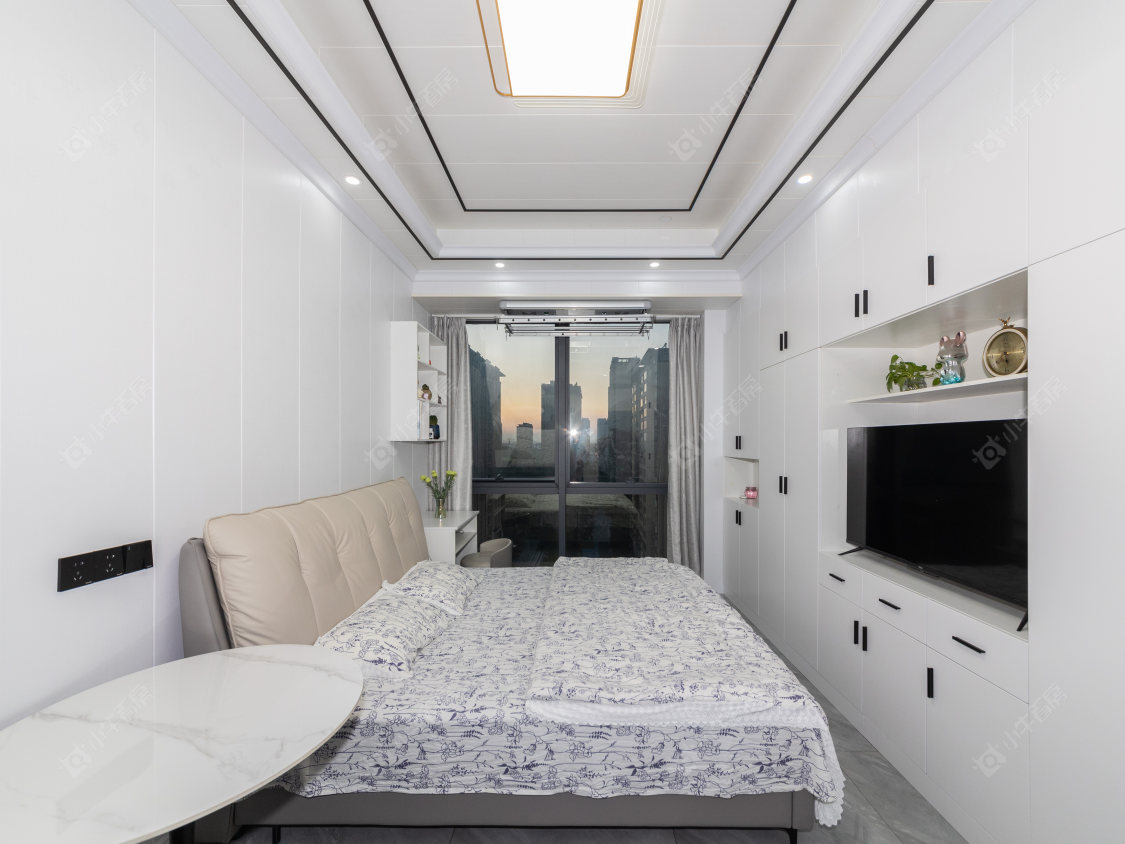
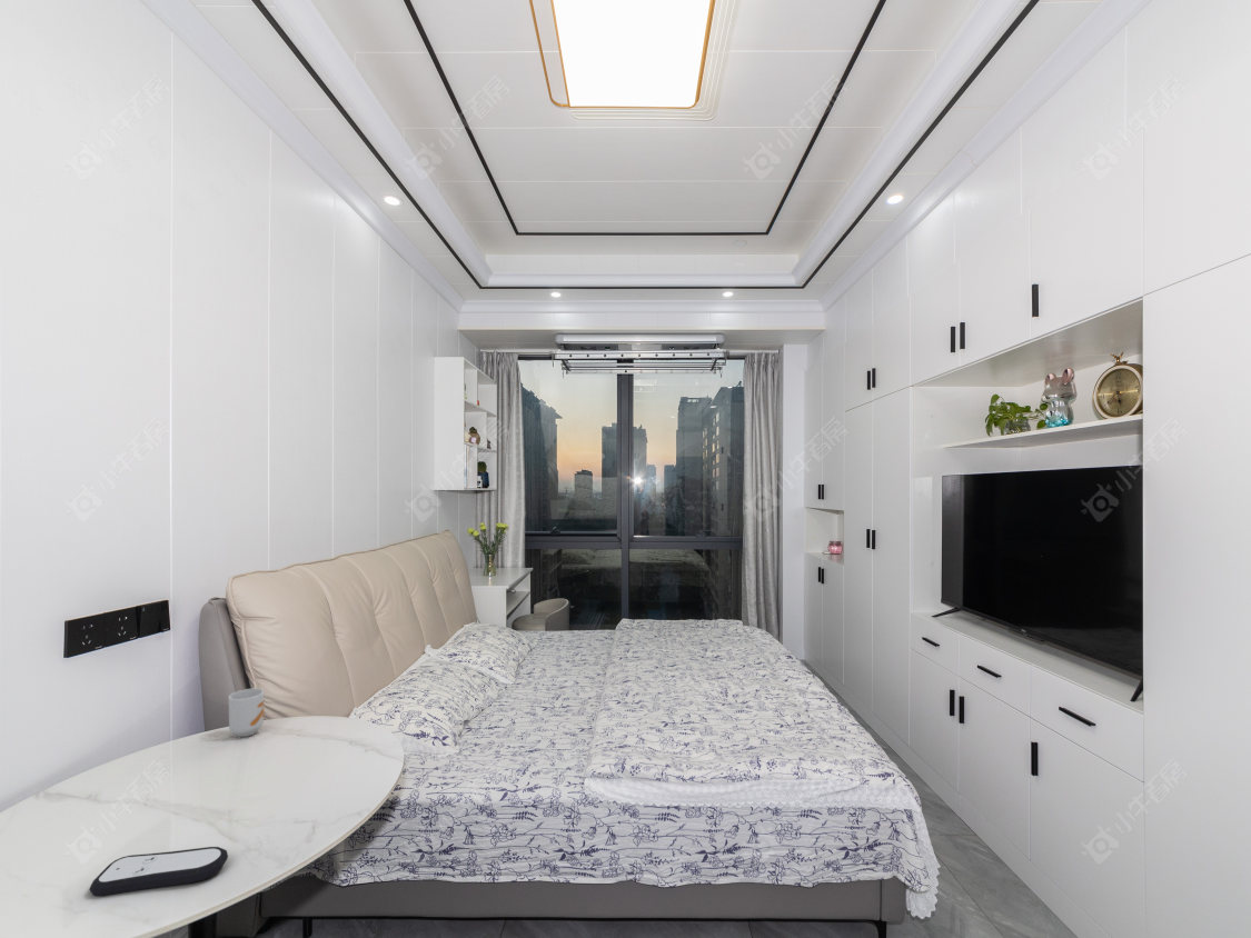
+ remote control (162, 868)
+ mug (246, 712)
